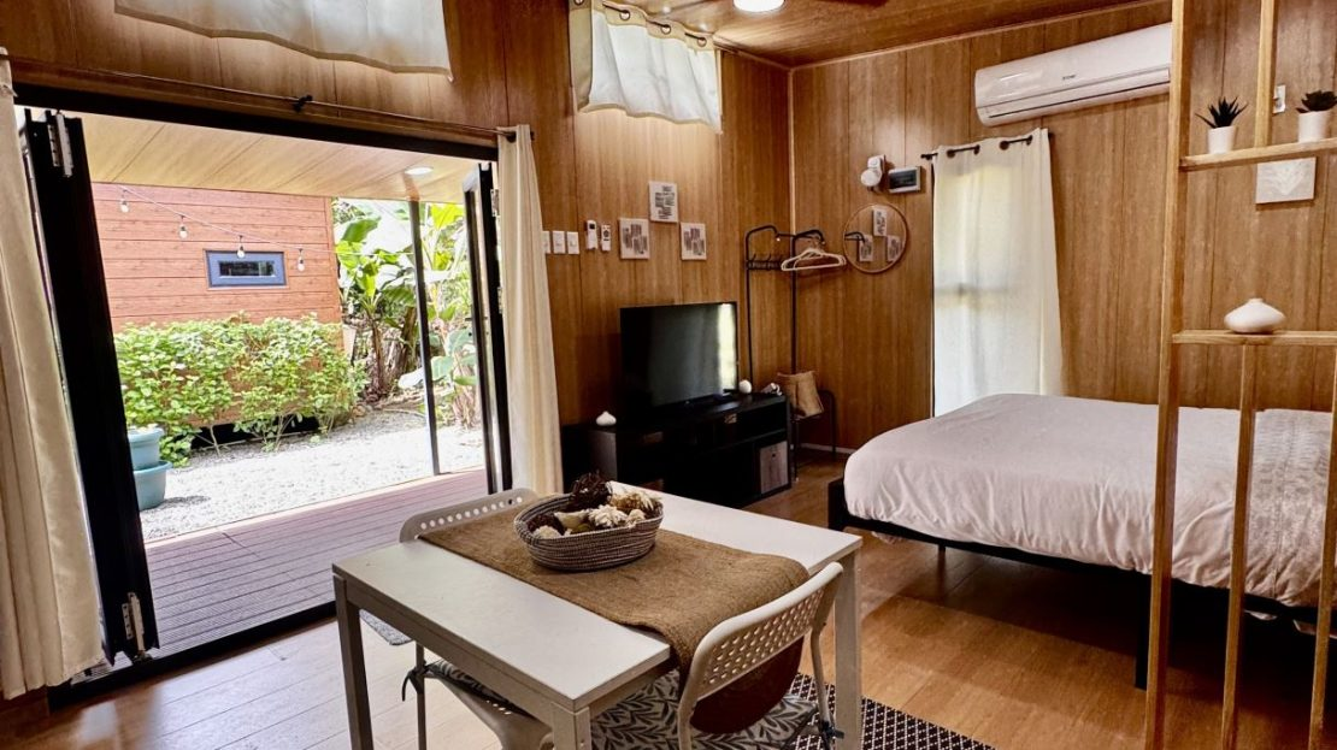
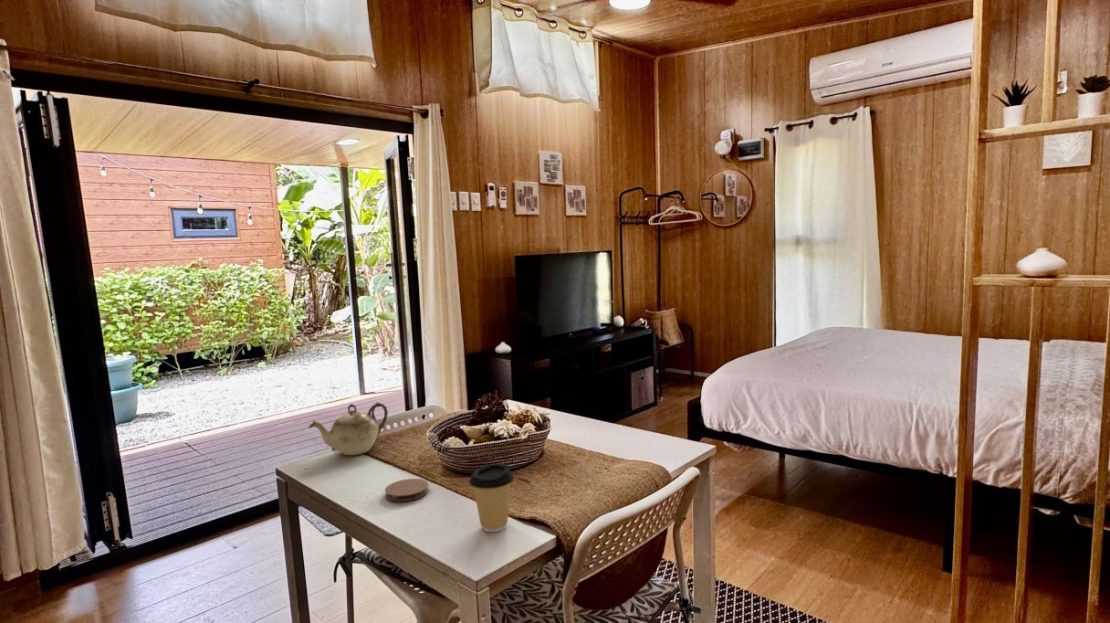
+ teapot (350, 428)
+ coaster (407, 489)
+ coffee cup (492, 498)
